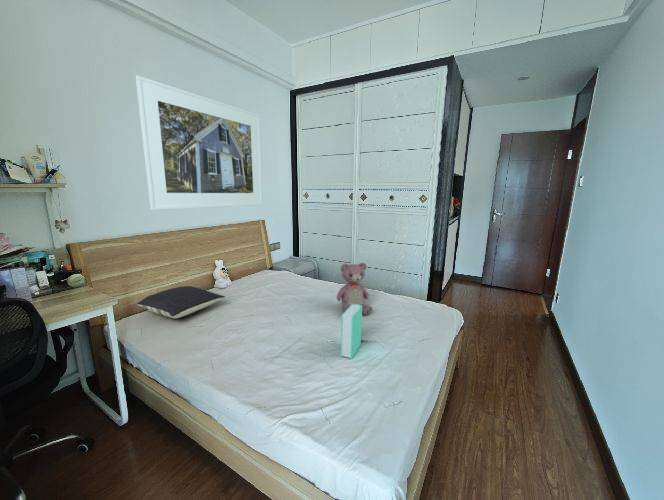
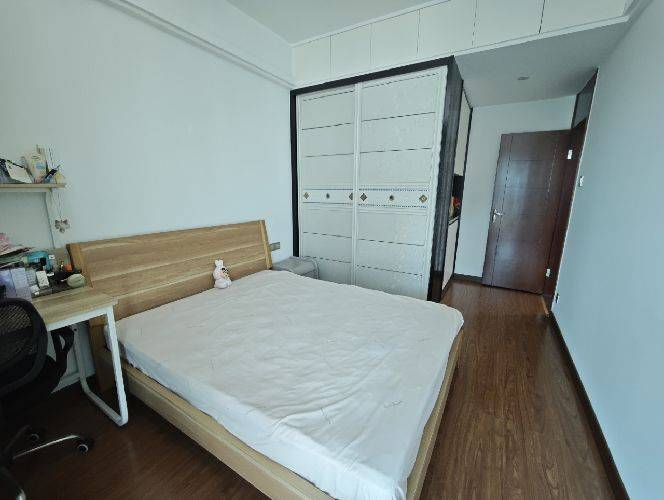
- pillow (182, 300)
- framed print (213, 155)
- teddy bear (355, 287)
- book (352, 330)
